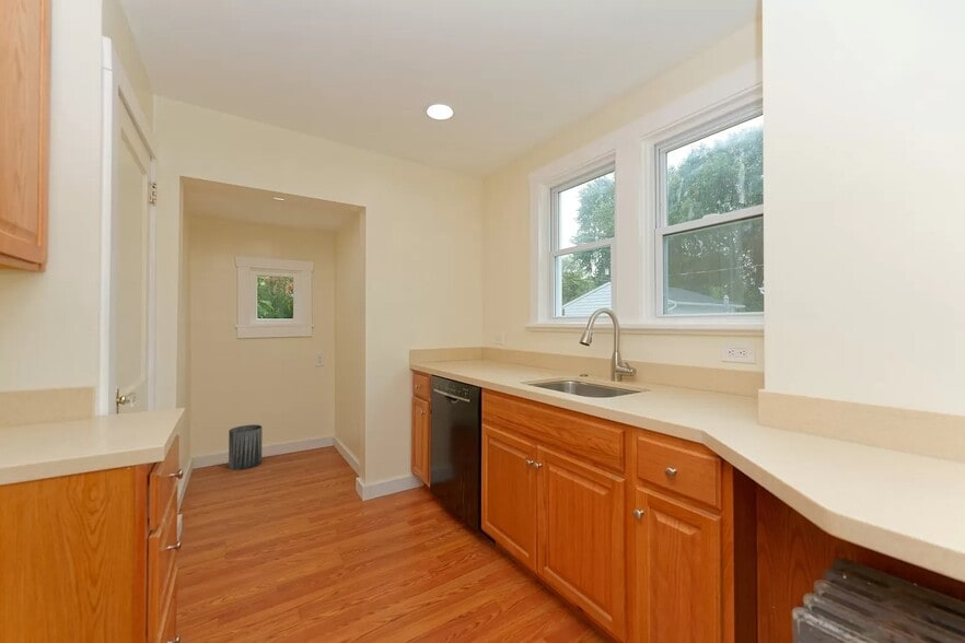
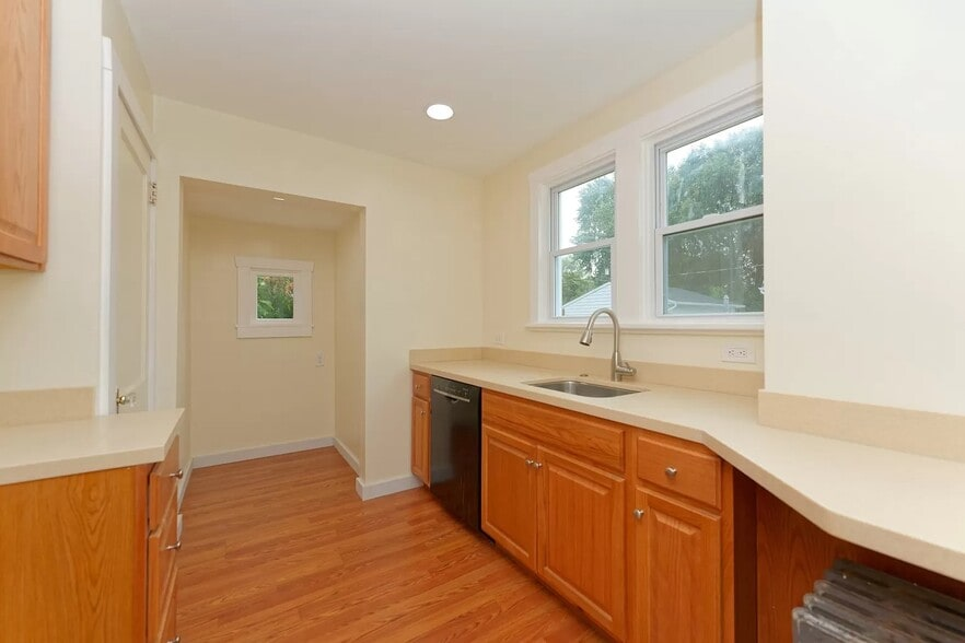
- trash can (245, 446)
